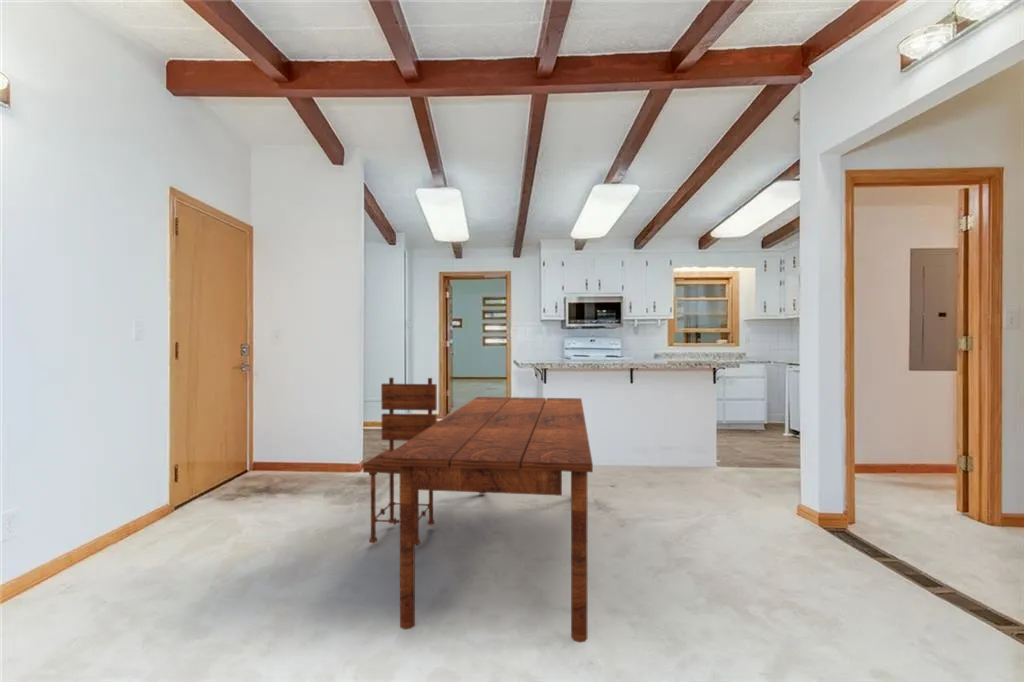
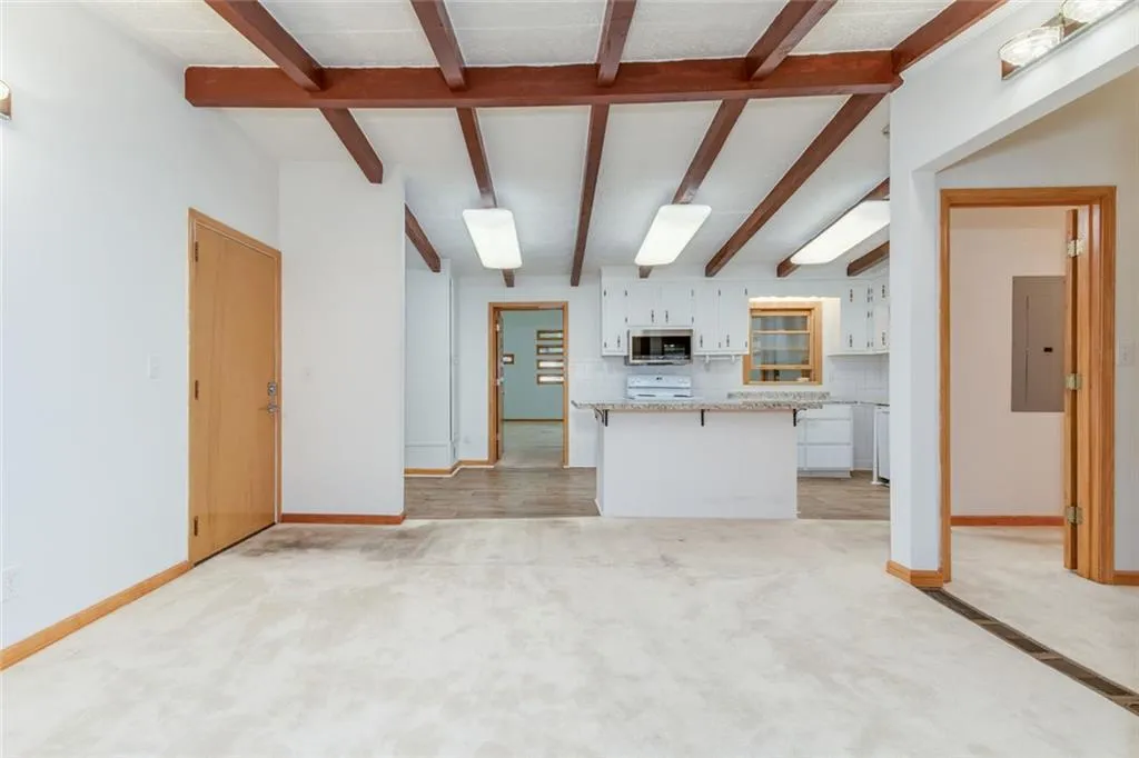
- dining table (477, 460)
